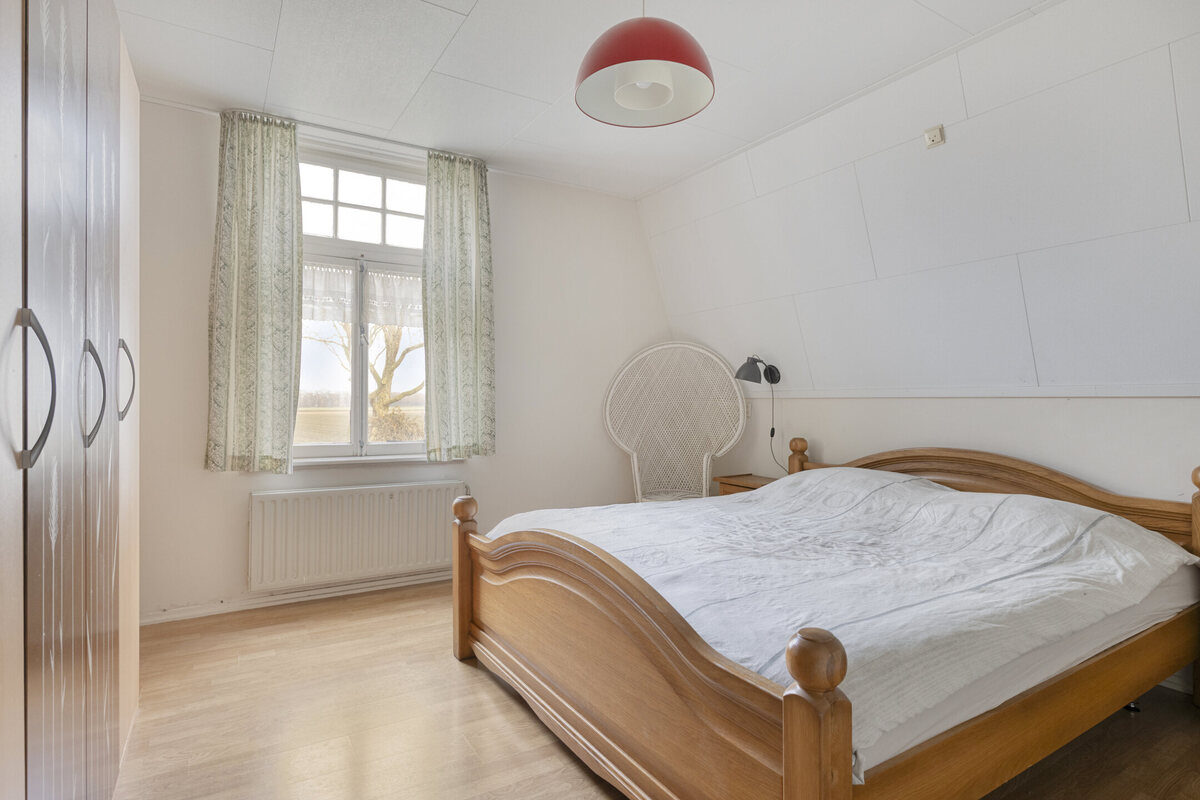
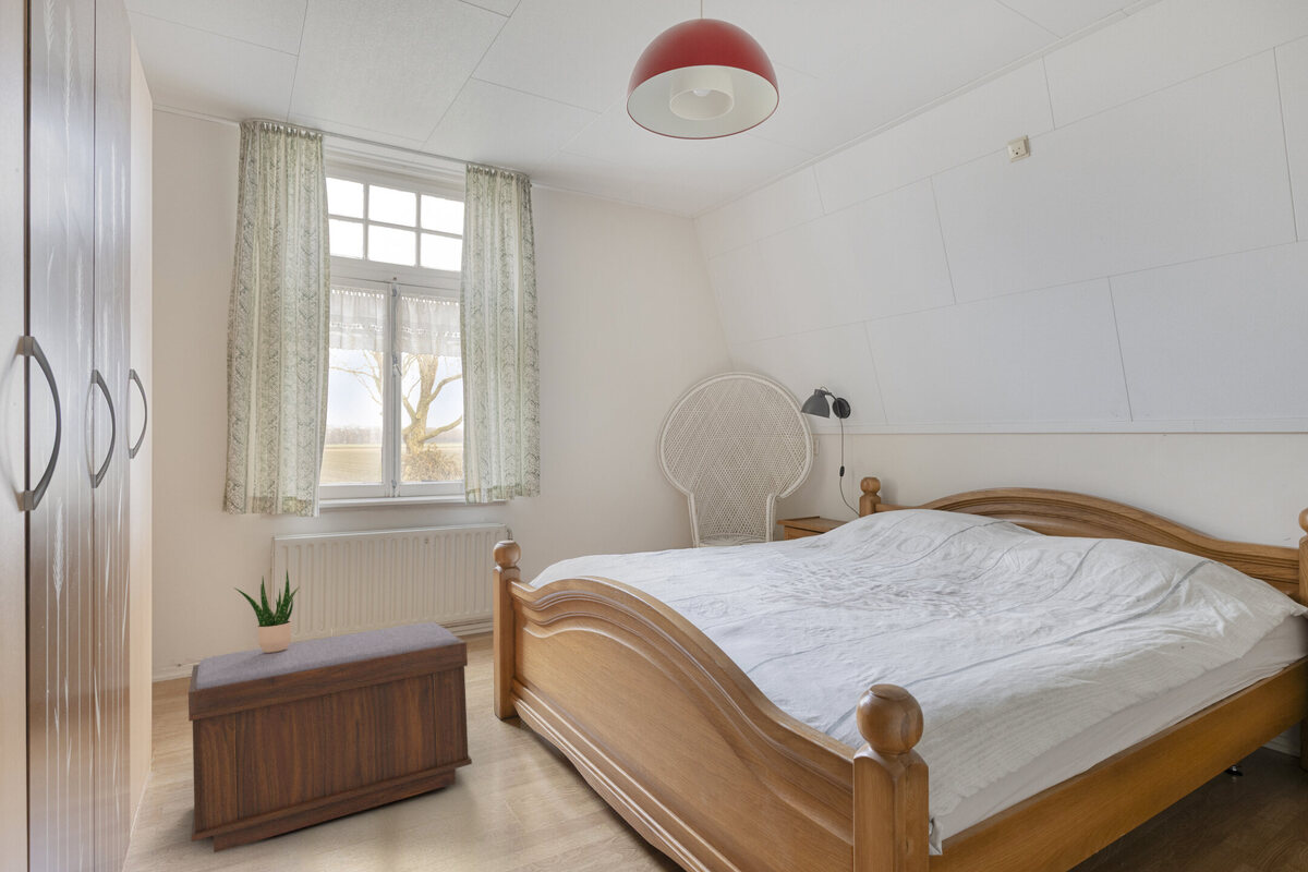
+ bench (335, 718)
+ potted plant (276, 608)
